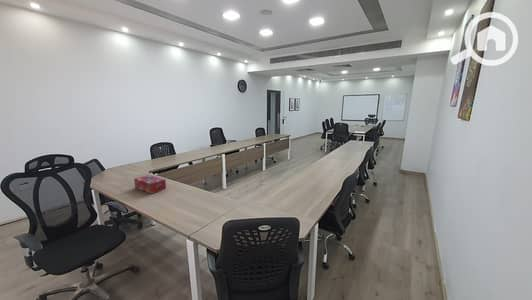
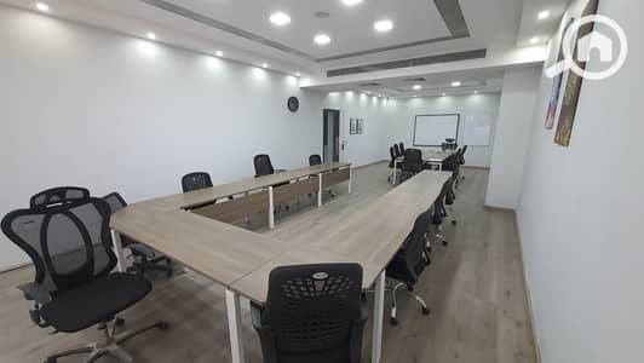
- tissue box (150, 183)
